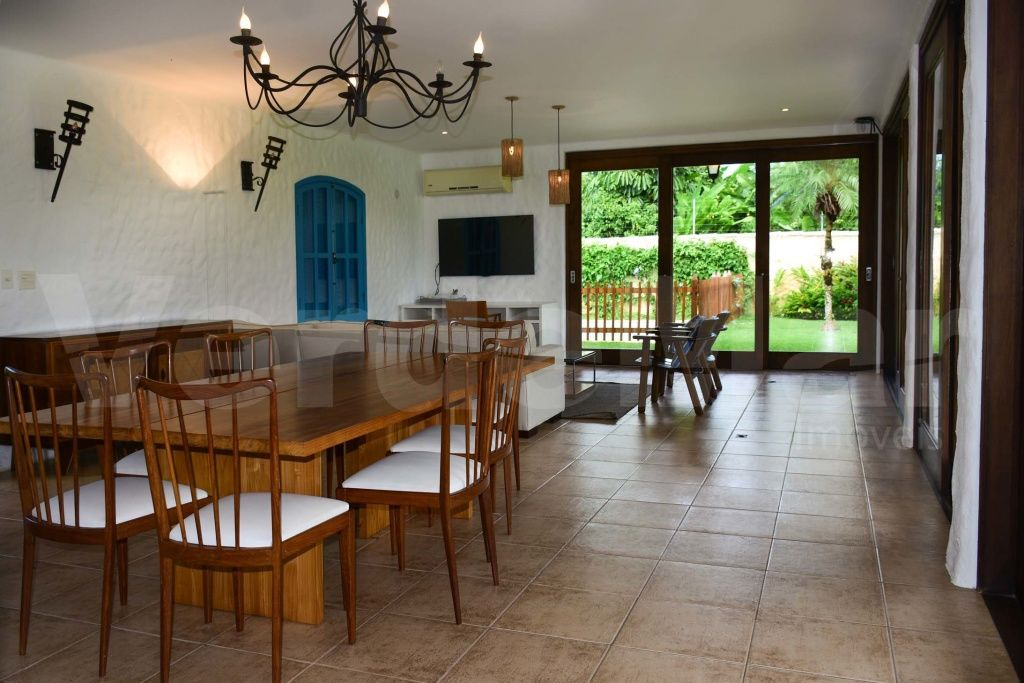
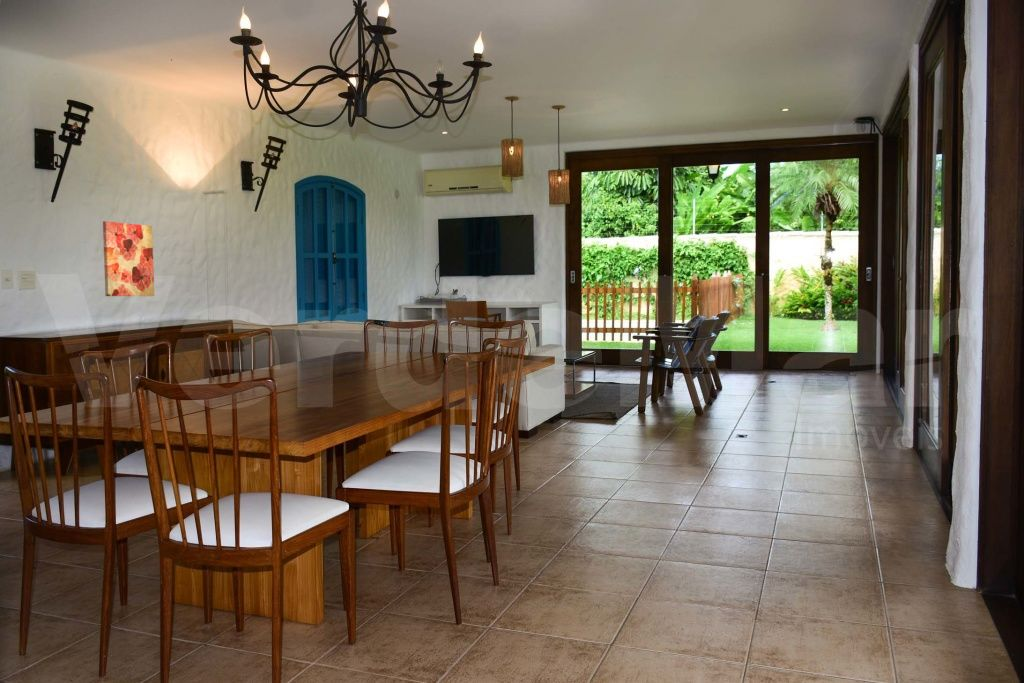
+ wall art (129, 260)
